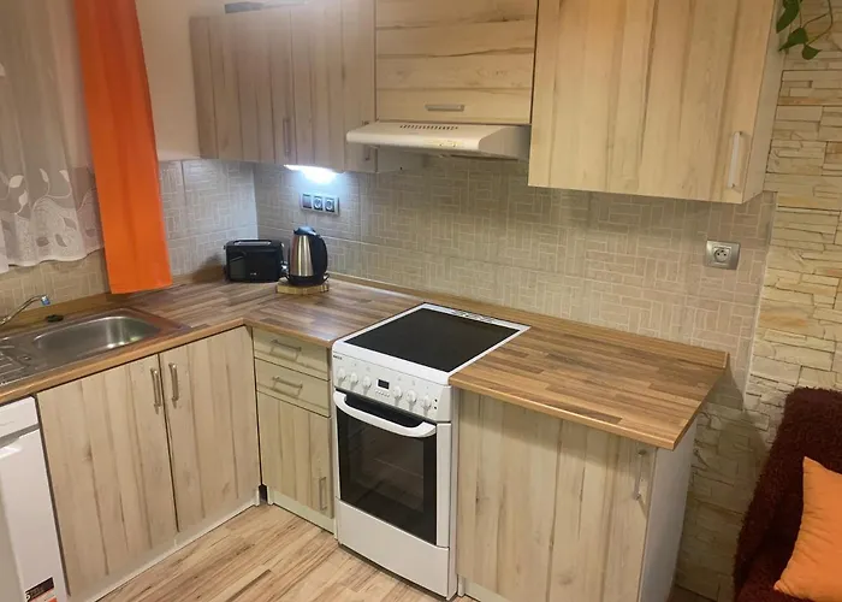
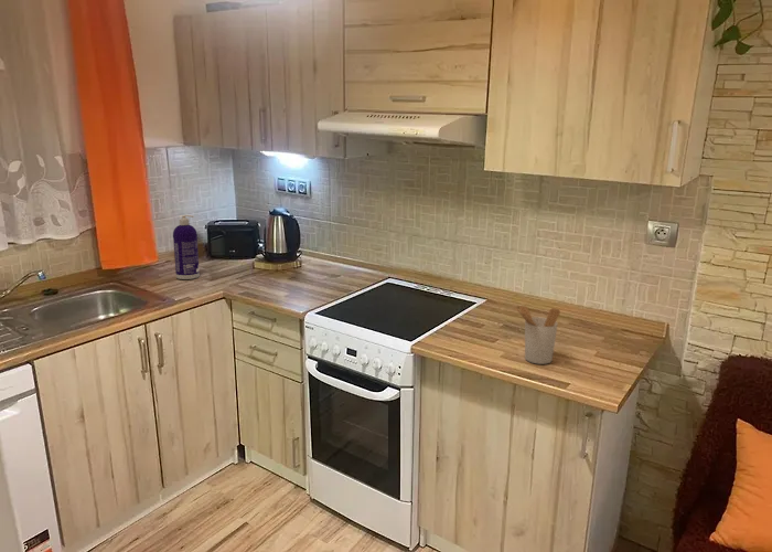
+ spray bottle (185, 246)
+ utensil holder (534, 332)
